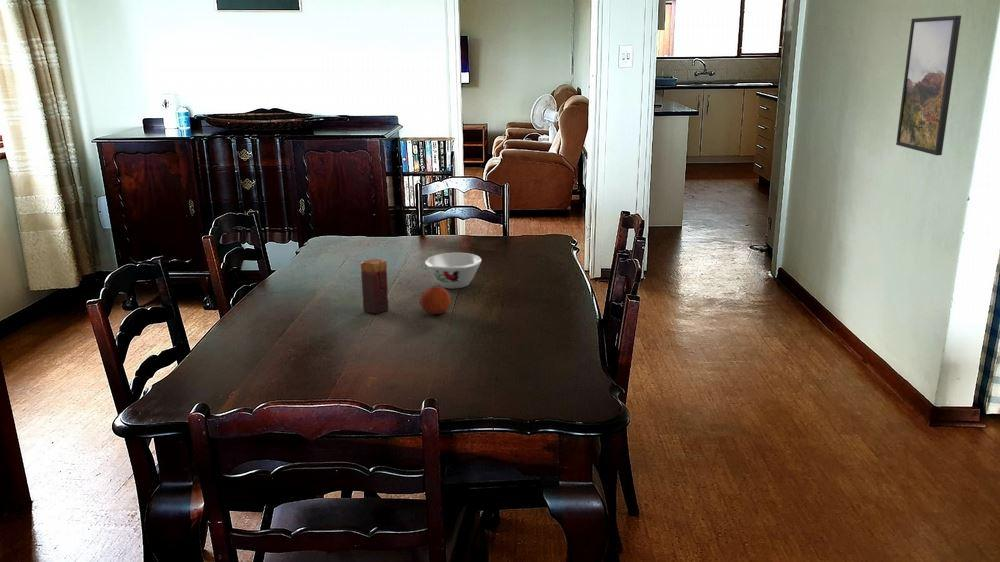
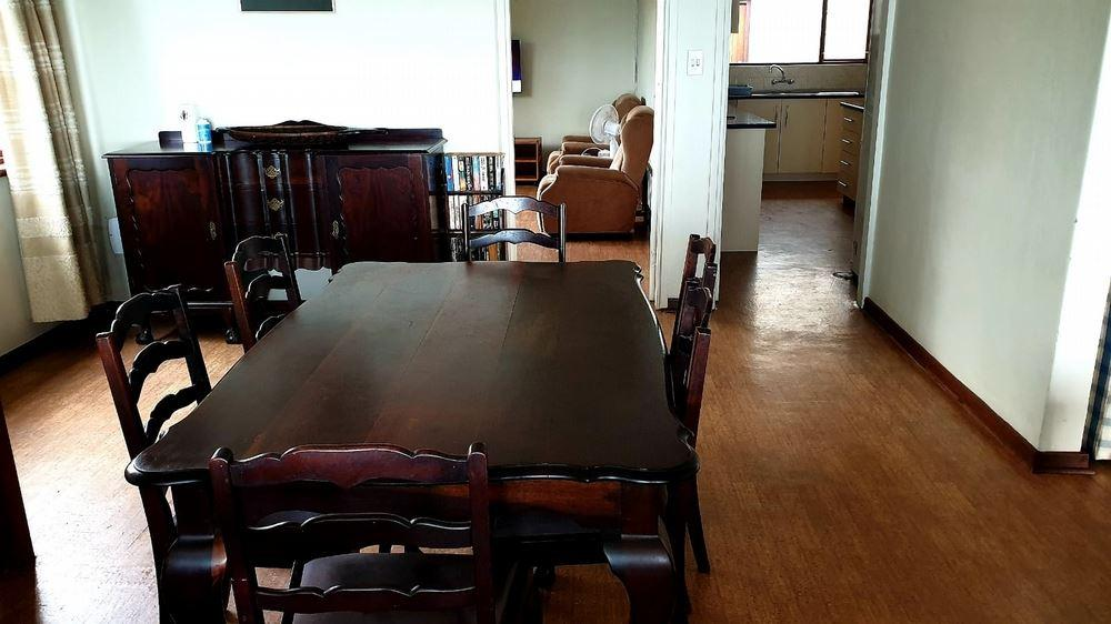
- bowl (453, 271)
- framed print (926, 85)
- candle (374, 285)
- fruit (434, 299)
